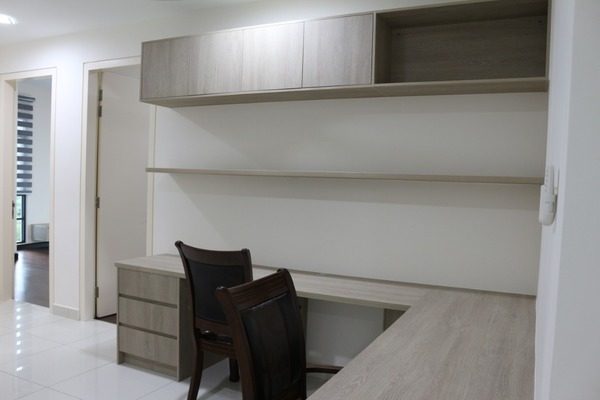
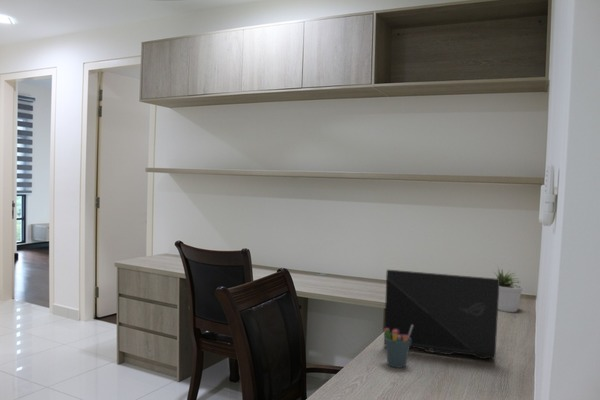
+ laptop (440, 306)
+ pen holder (397, 344)
+ potted plant (506, 288)
